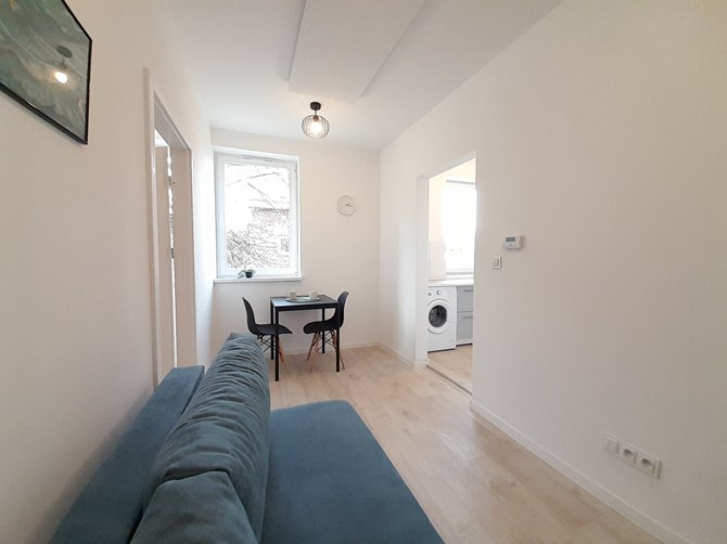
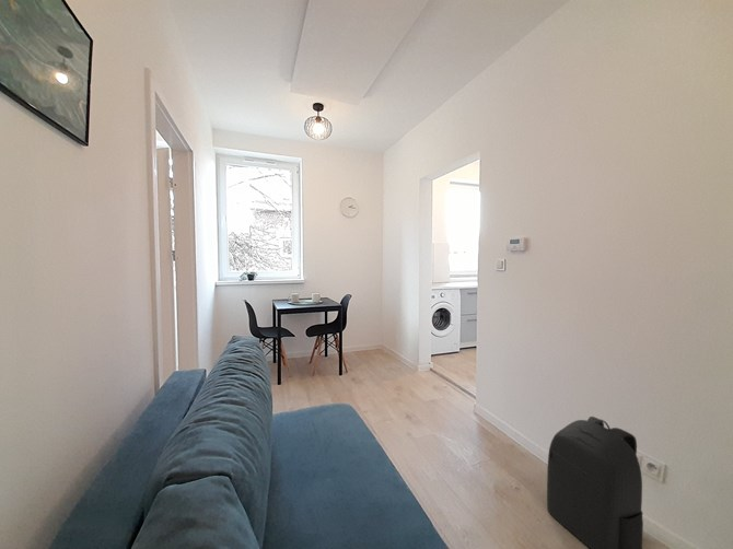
+ backpack (597, 472)
